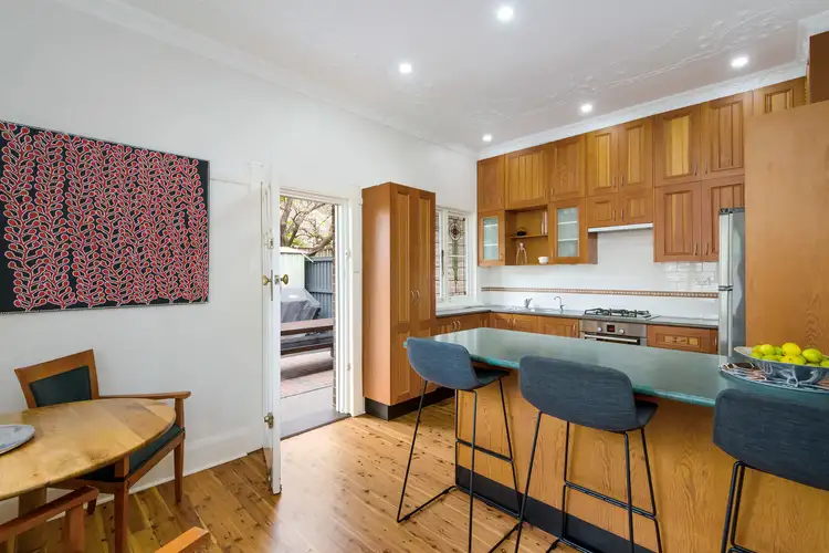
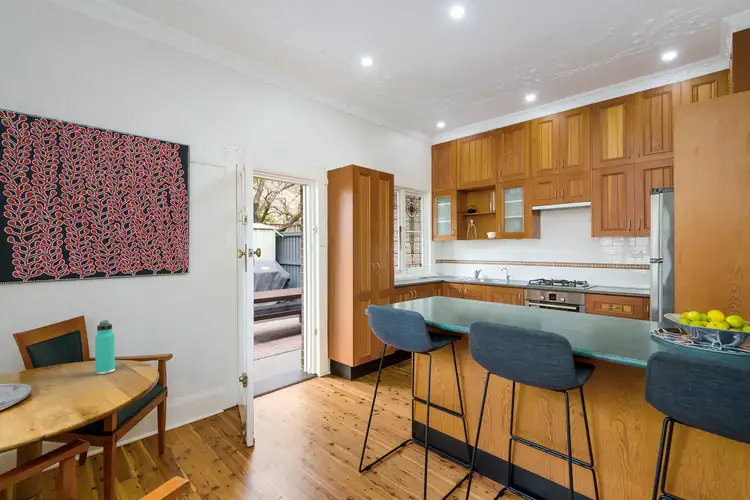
+ thermos bottle (105, 346)
